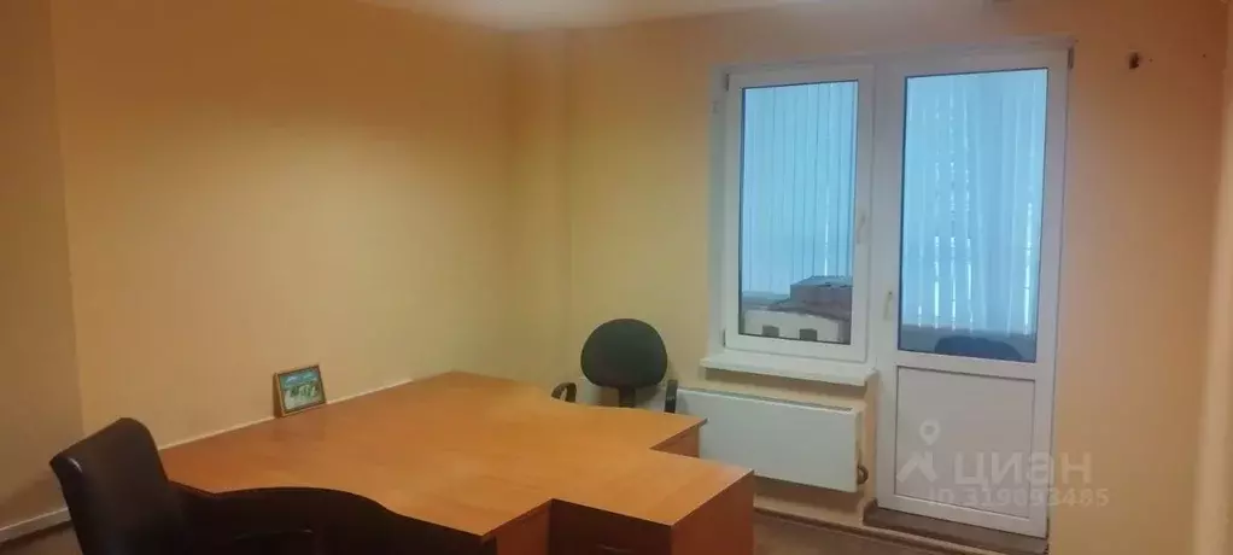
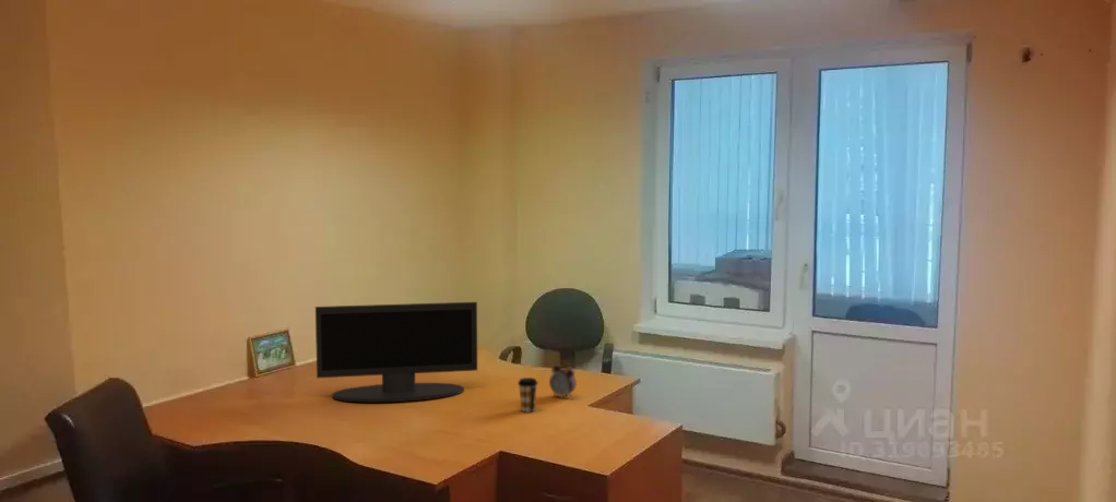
+ alarm clock (562, 379)
+ monitor (397, 348)
+ coffee cup (527, 394)
